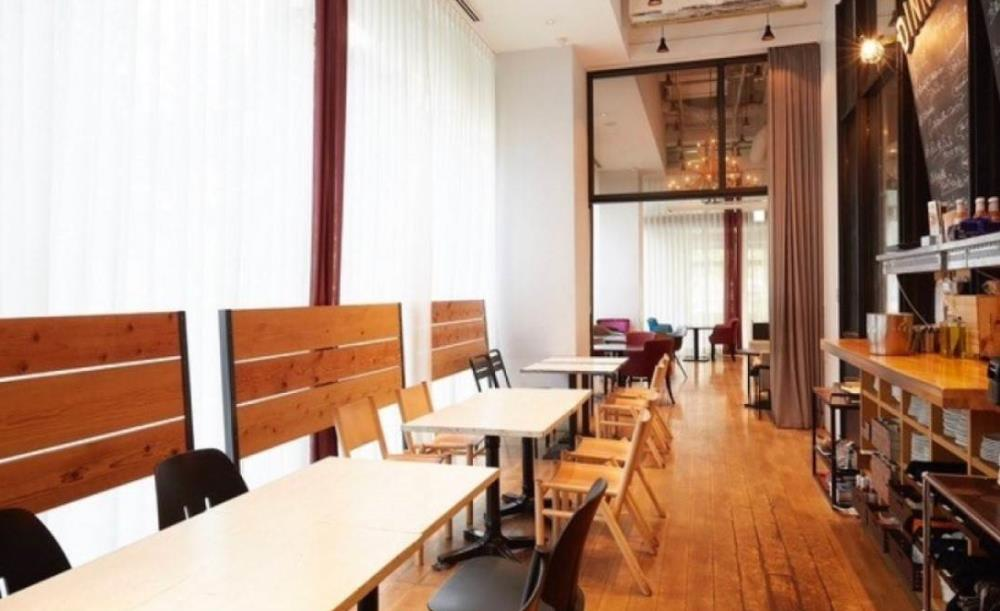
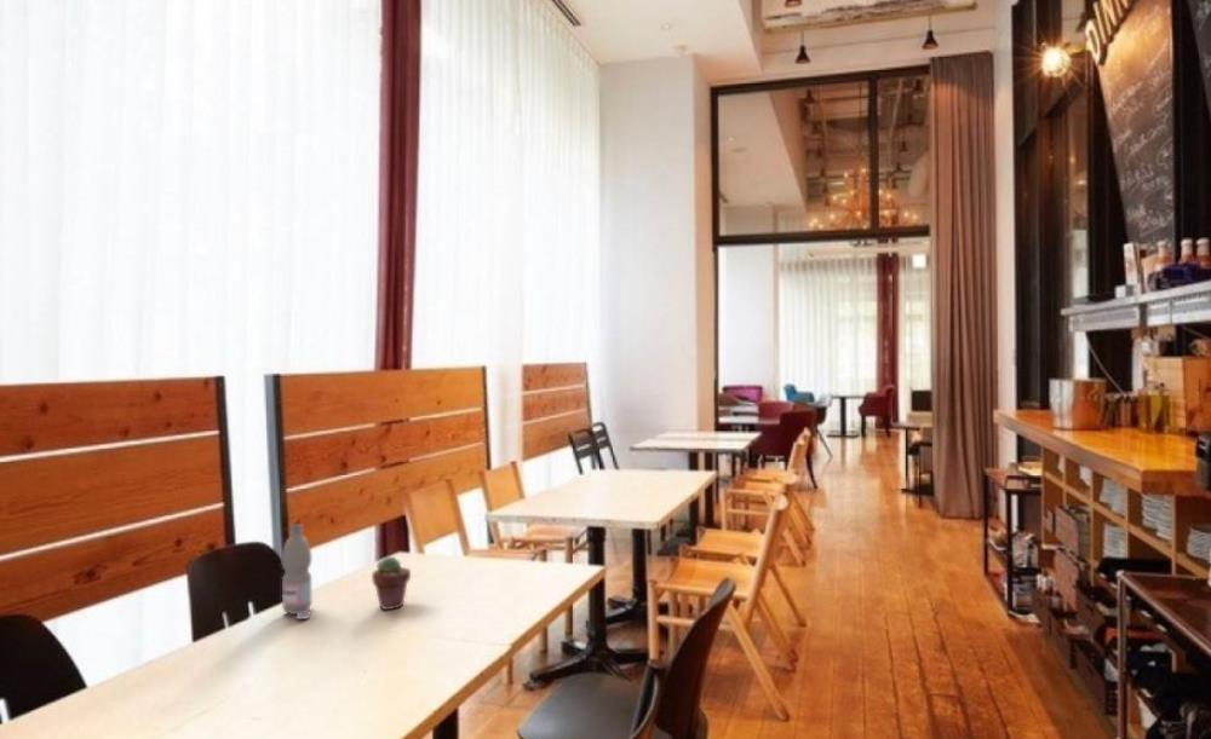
+ potted succulent (391, 581)
+ water bottle (298, 570)
